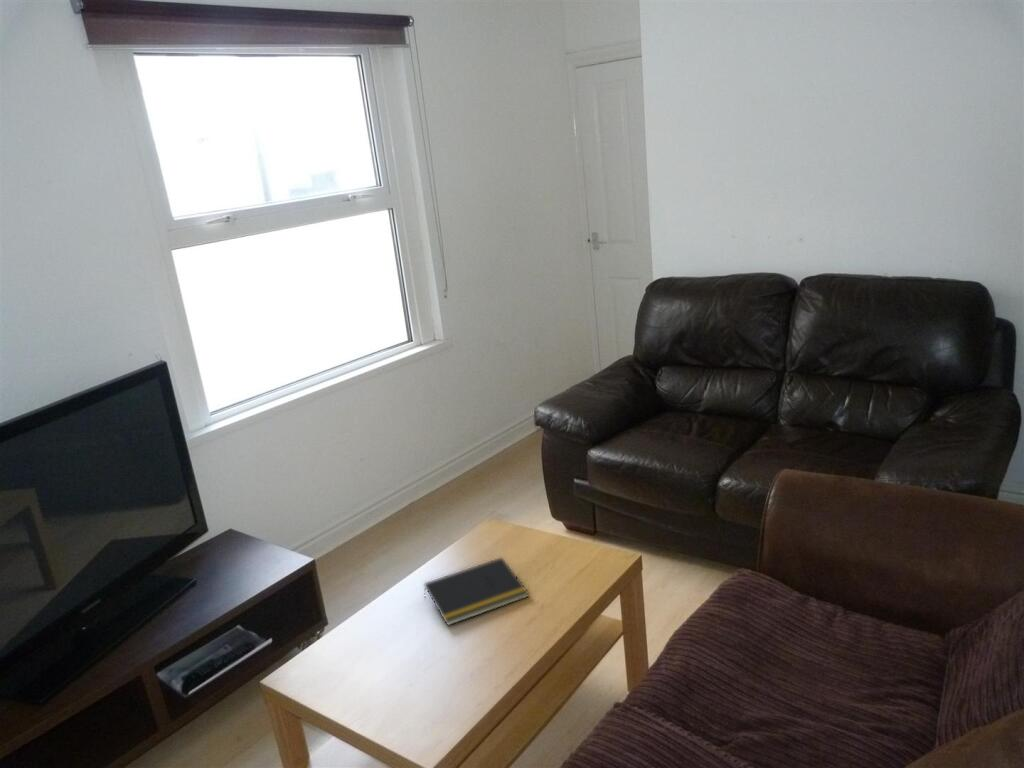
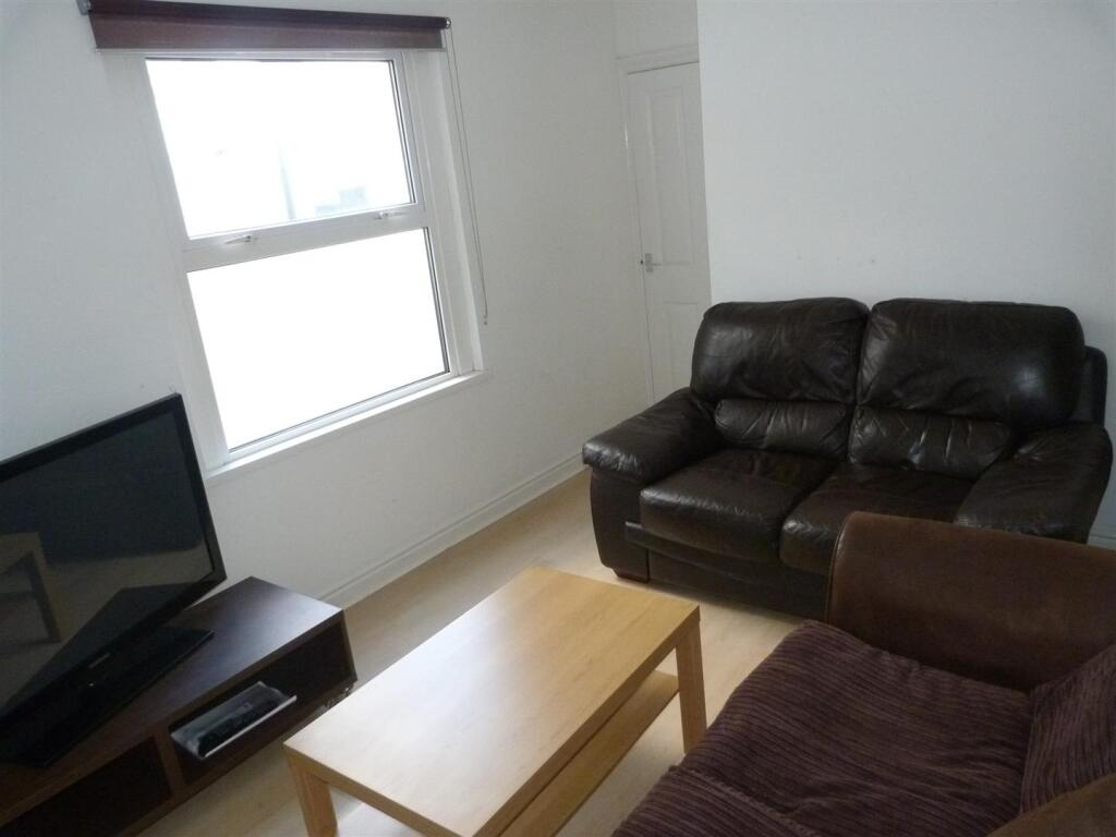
- notepad (476, 589)
